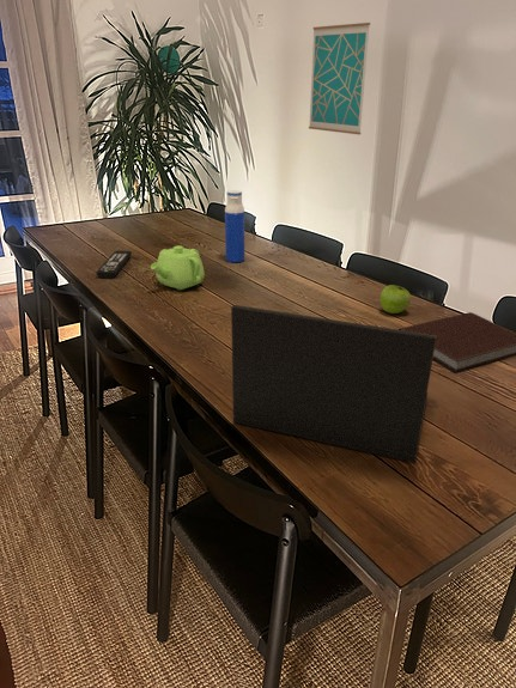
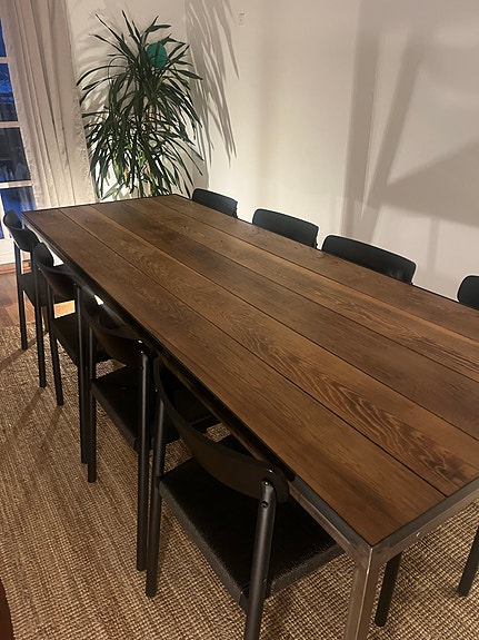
- teapot (176, 266)
- laptop (338, 357)
- notebook (462, 339)
- water bottle (235, 226)
- wall art (336, 80)
- fruit (395, 298)
- remote control (115, 263)
